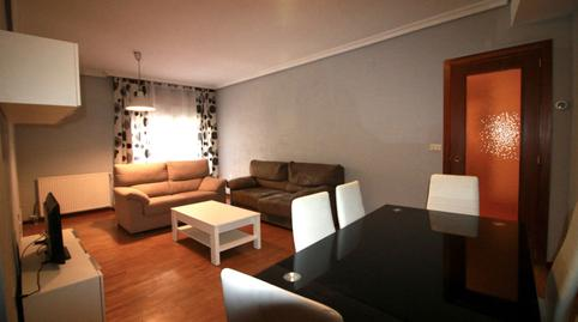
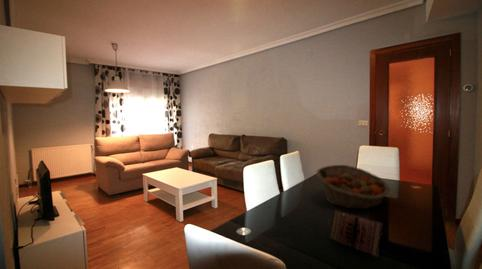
+ book (350, 230)
+ fruit basket (351, 185)
